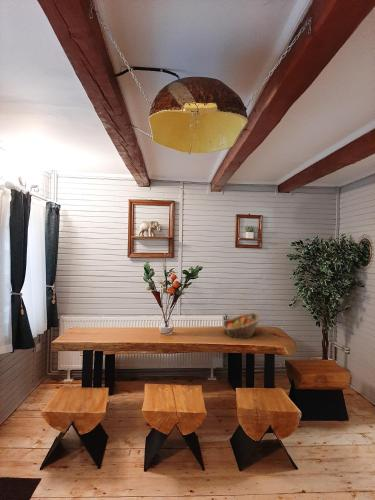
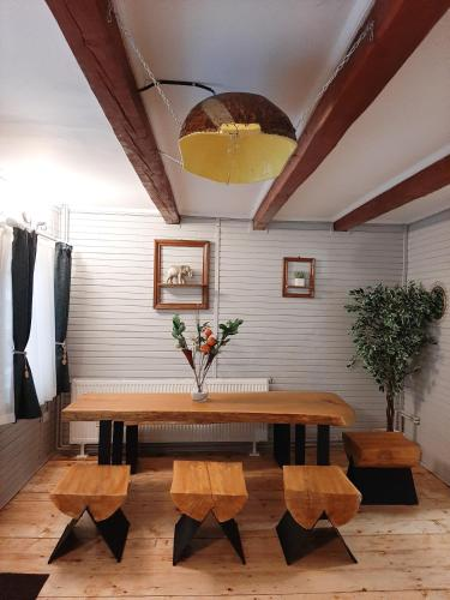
- fruit basket (241, 324)
